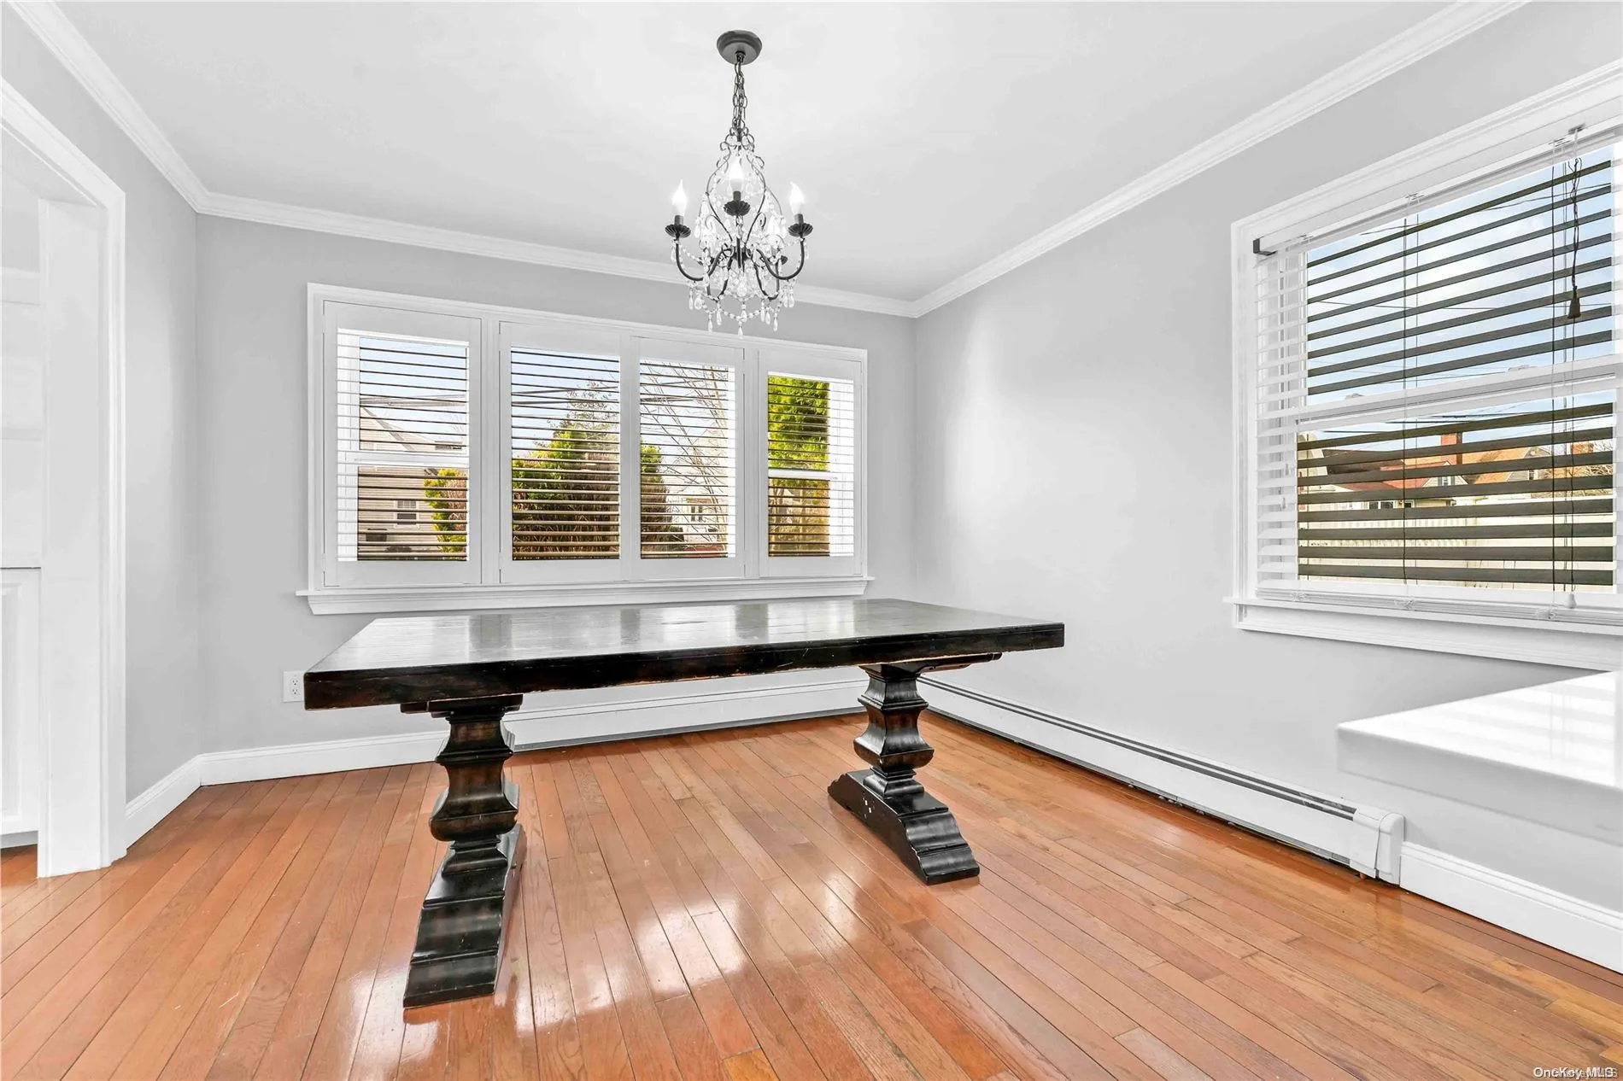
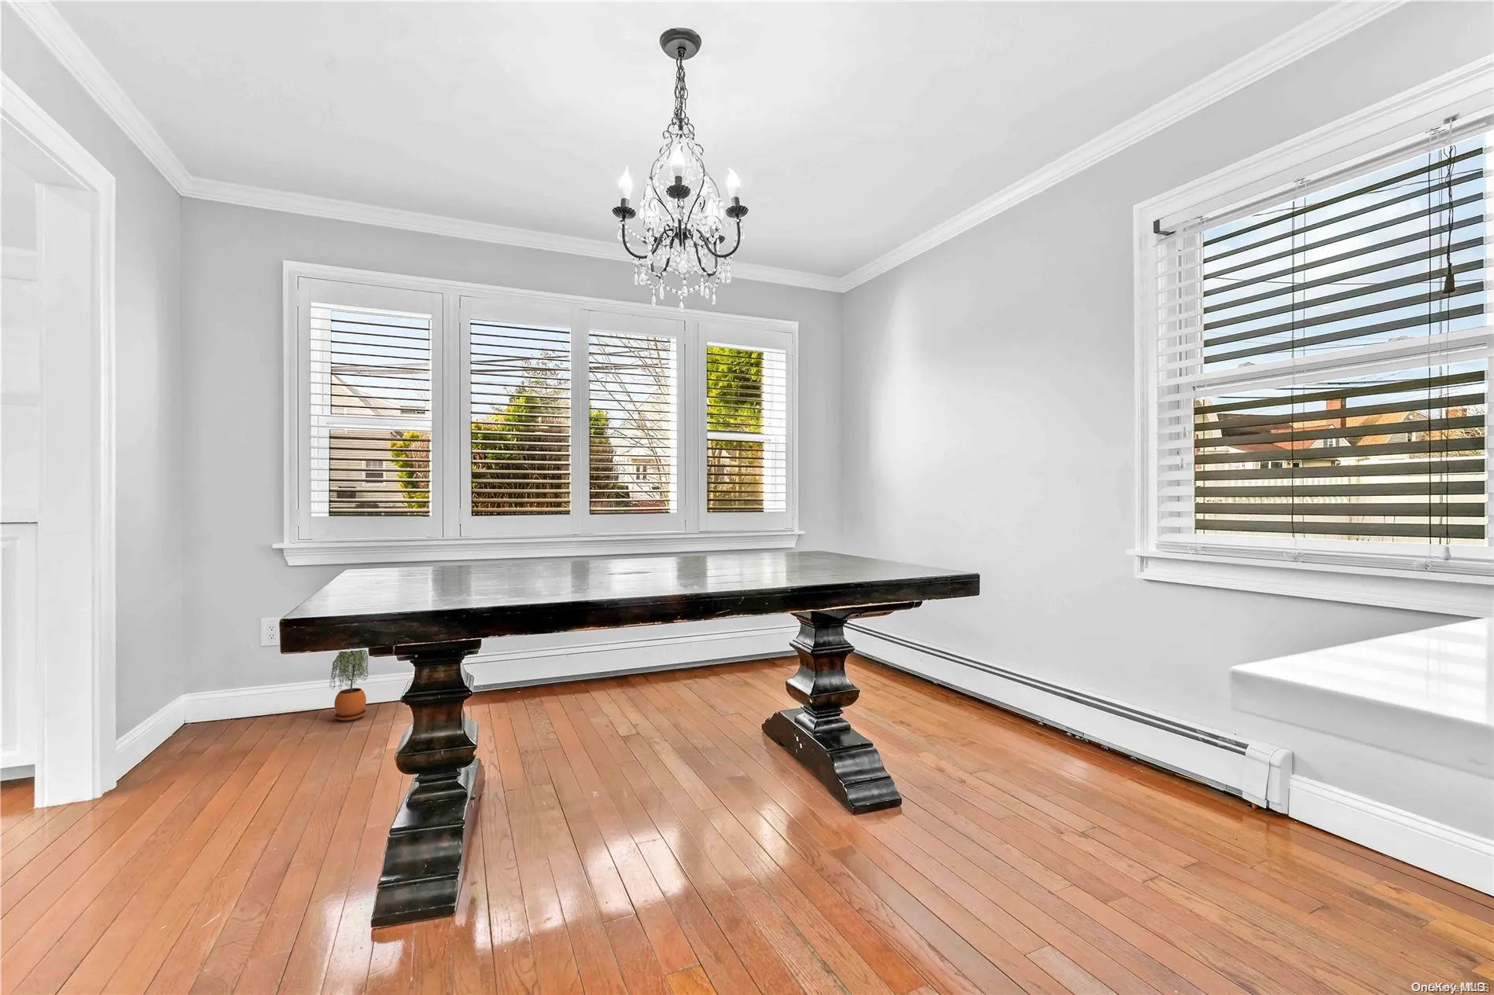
+ potted plant (349, 681)
